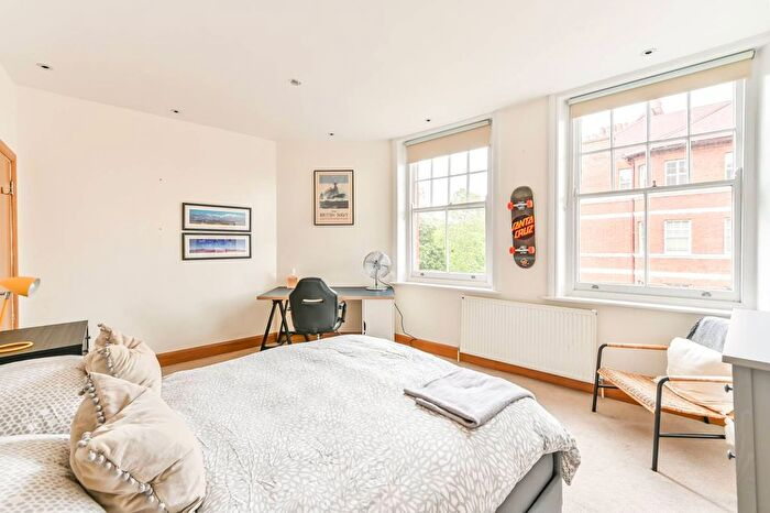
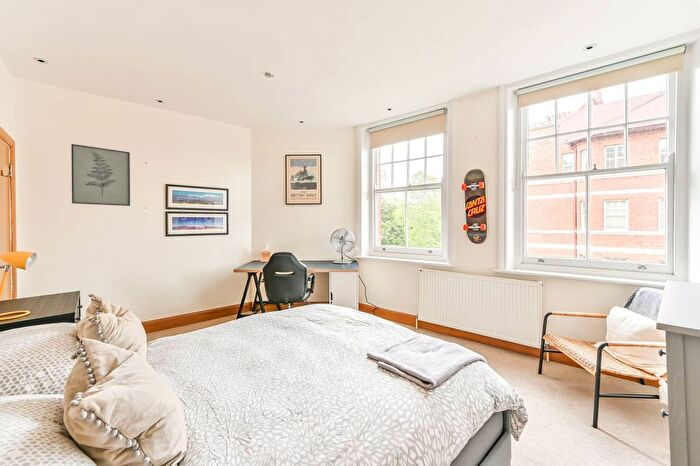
+ wall art (102, 176)
